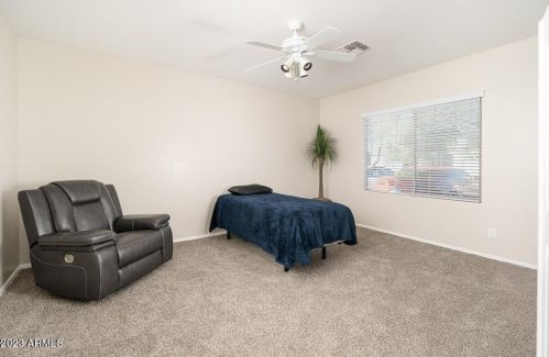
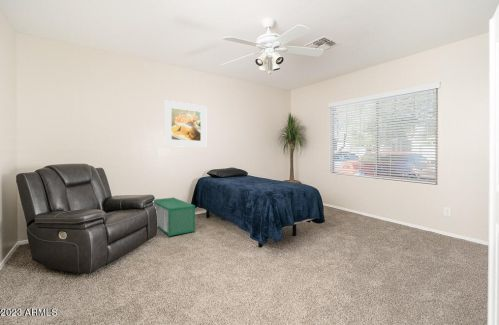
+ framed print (186, 125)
+ storage bin (171, 214)
